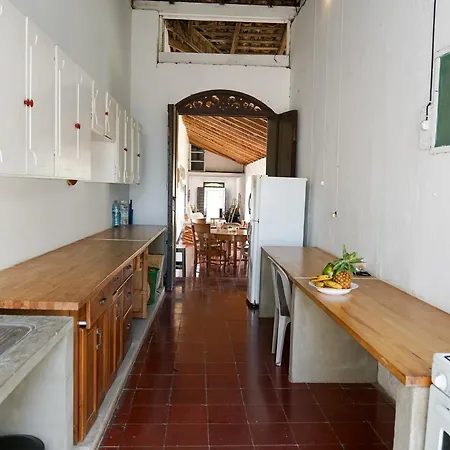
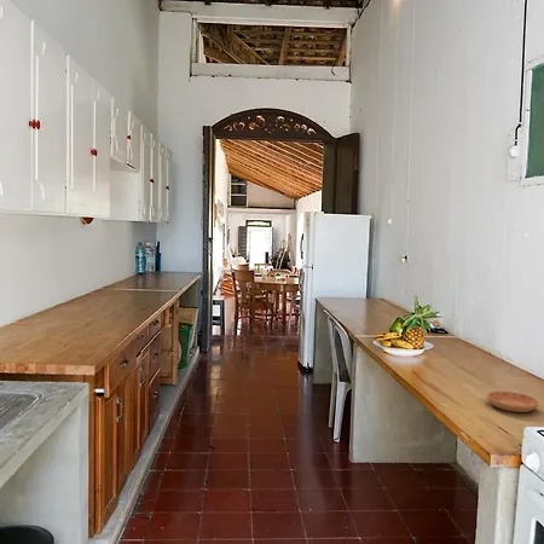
+ saucer (511, 401)
